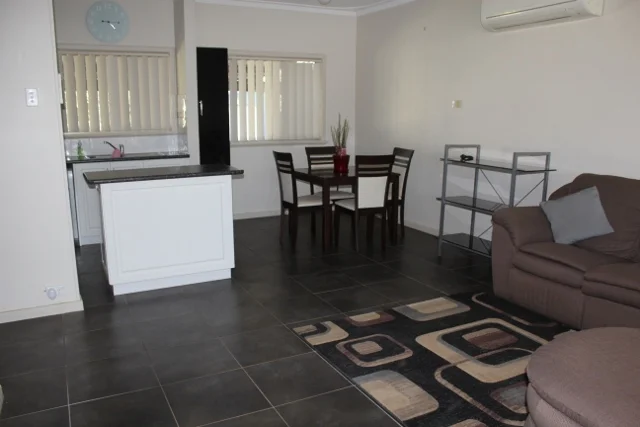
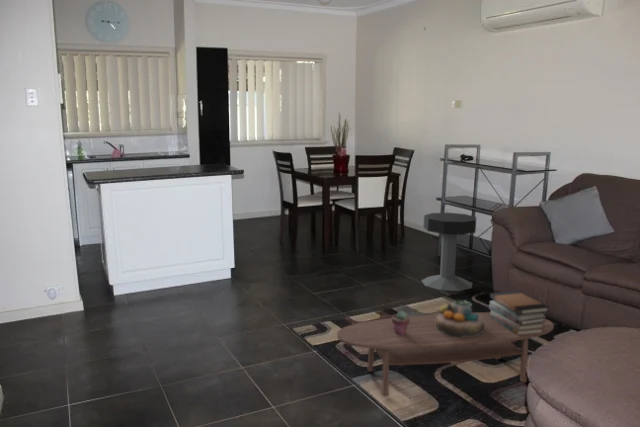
+ decorative bowl (460, 314)
+ book stack (517, 311)
+ coffee table (446, 352)
+ potted succulent (400, 321)
+ side table (449, 250)
